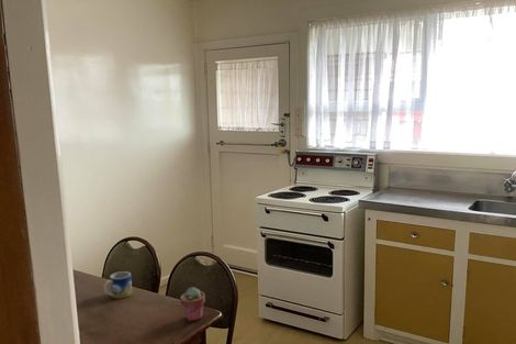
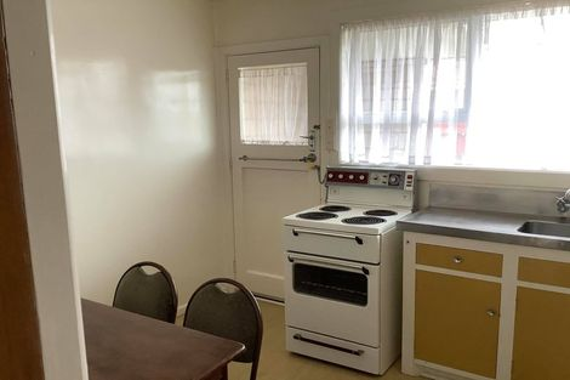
- mug (116, 286)
- potted succulent (192, 301)
